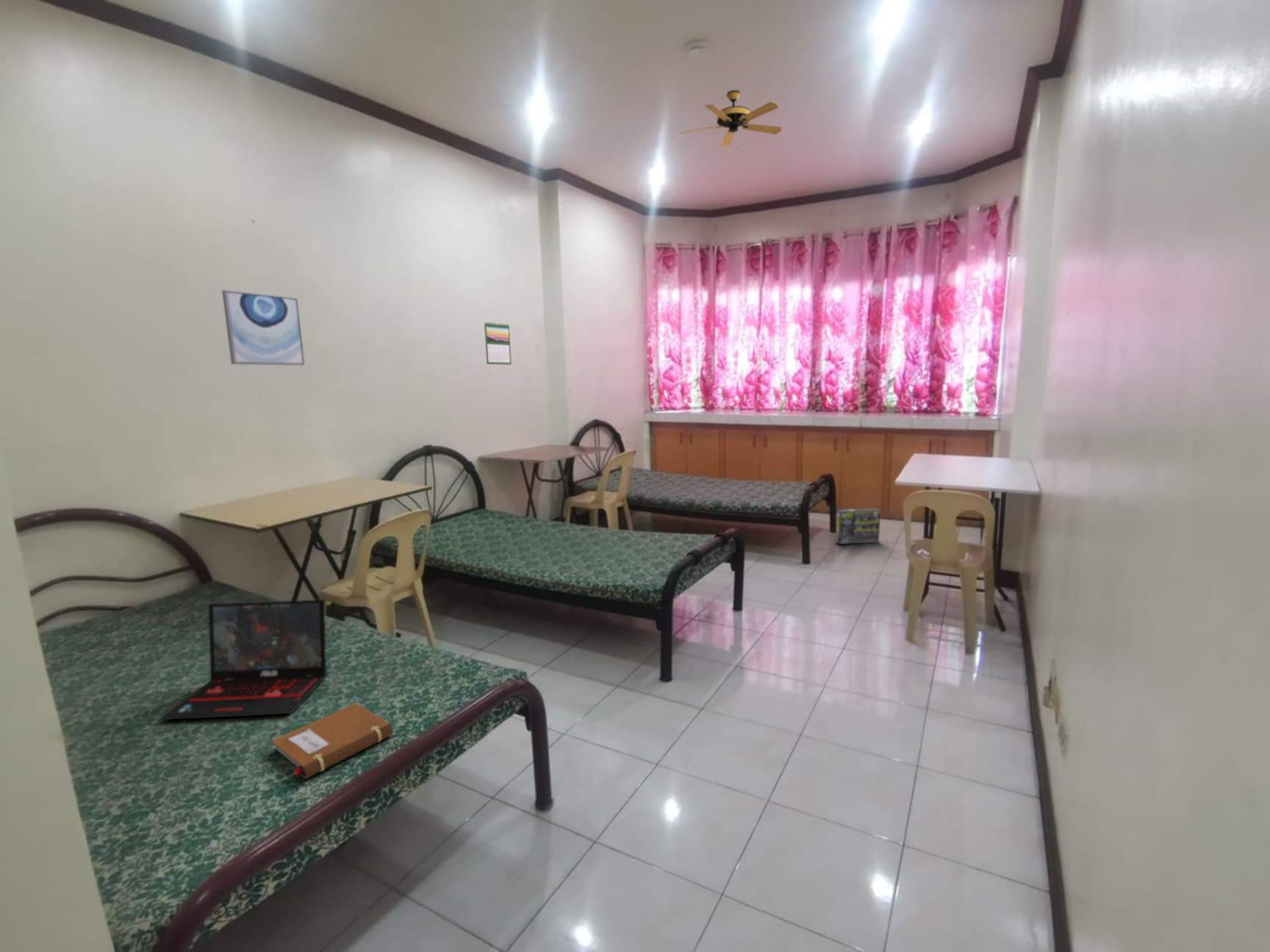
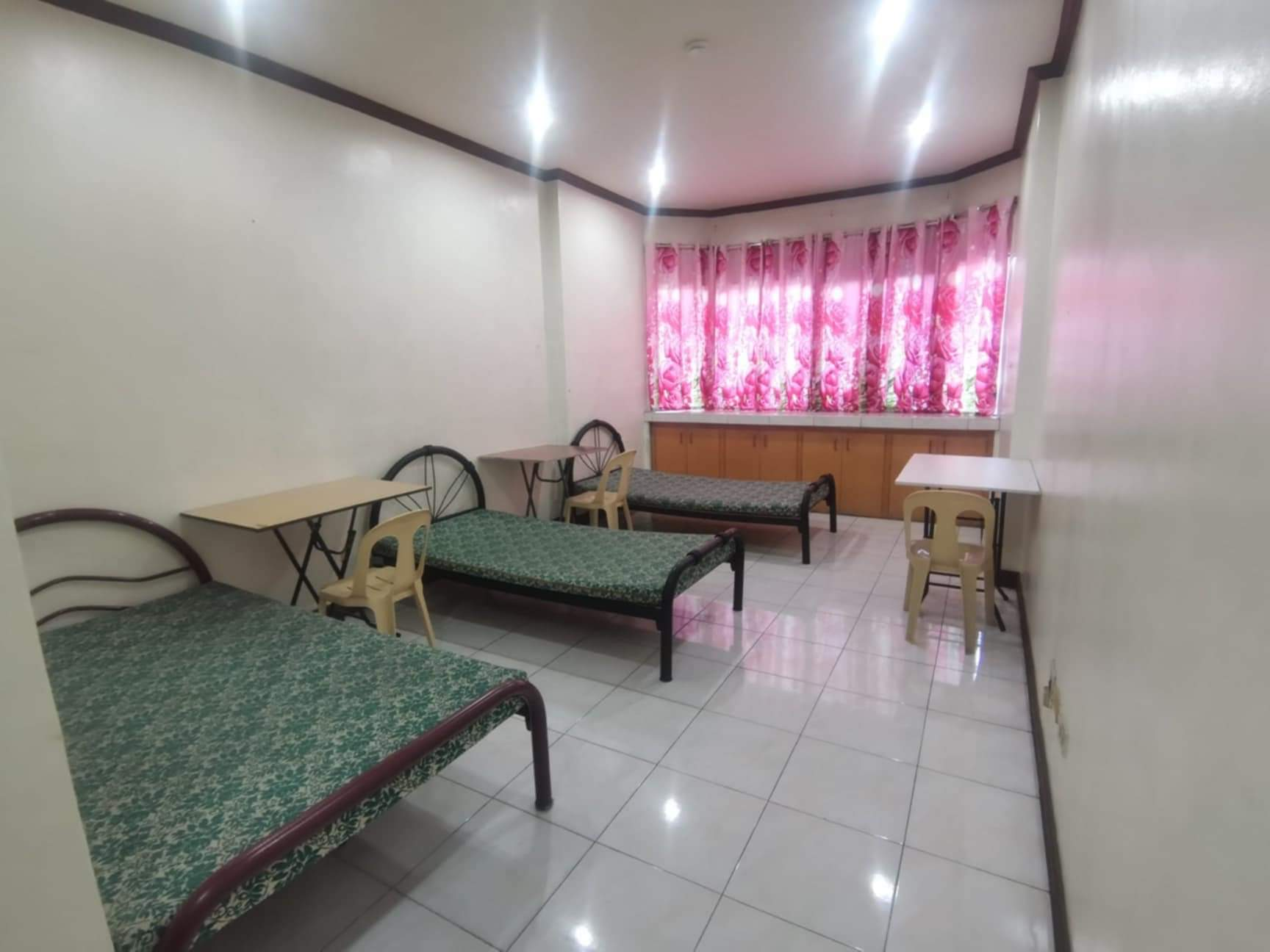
- wall art (265, 330)
- box (858, 526)
- laptop (248, 657)
- notebook (331, 739)
- calendar (498, 343)
- ceiling fan (731, 123)
